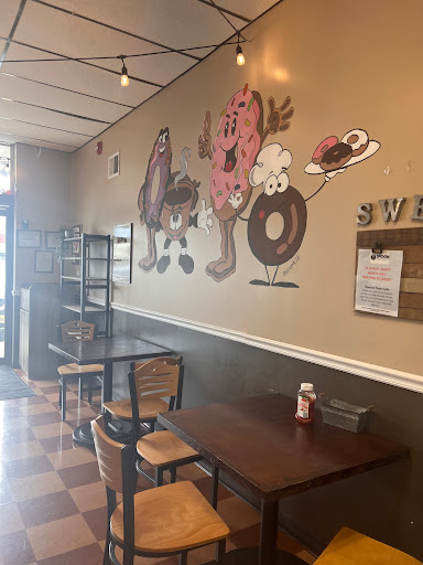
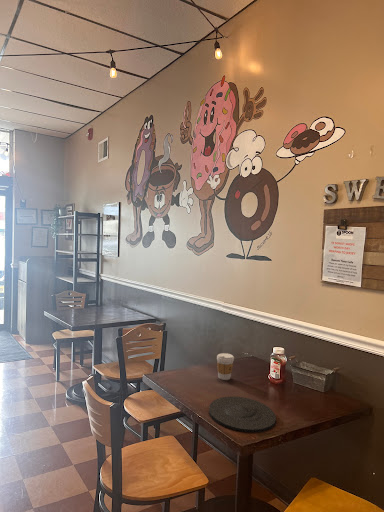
+ coffee cup (225, 366)
+ plate (241, 410)
